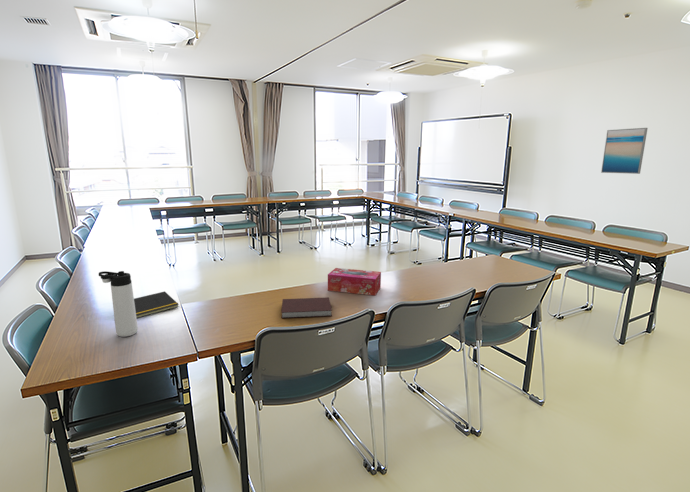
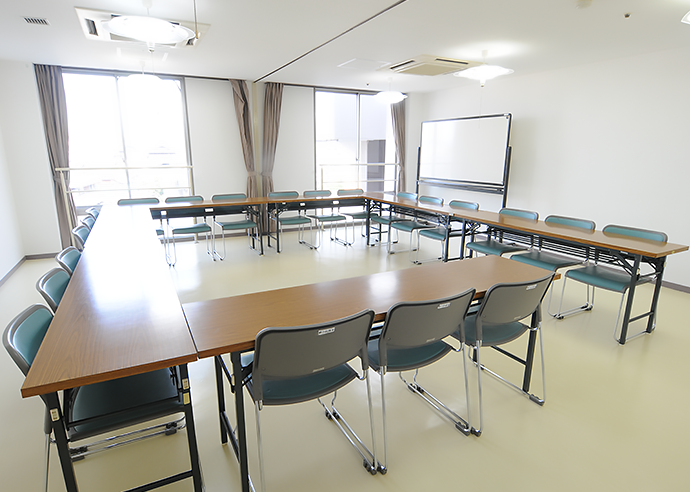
- notepad (149, 304)
- notebook (306, 307)
- tissue box (354, 281)
- wall art (623, 151)
- thermos bottle (118, 303)
